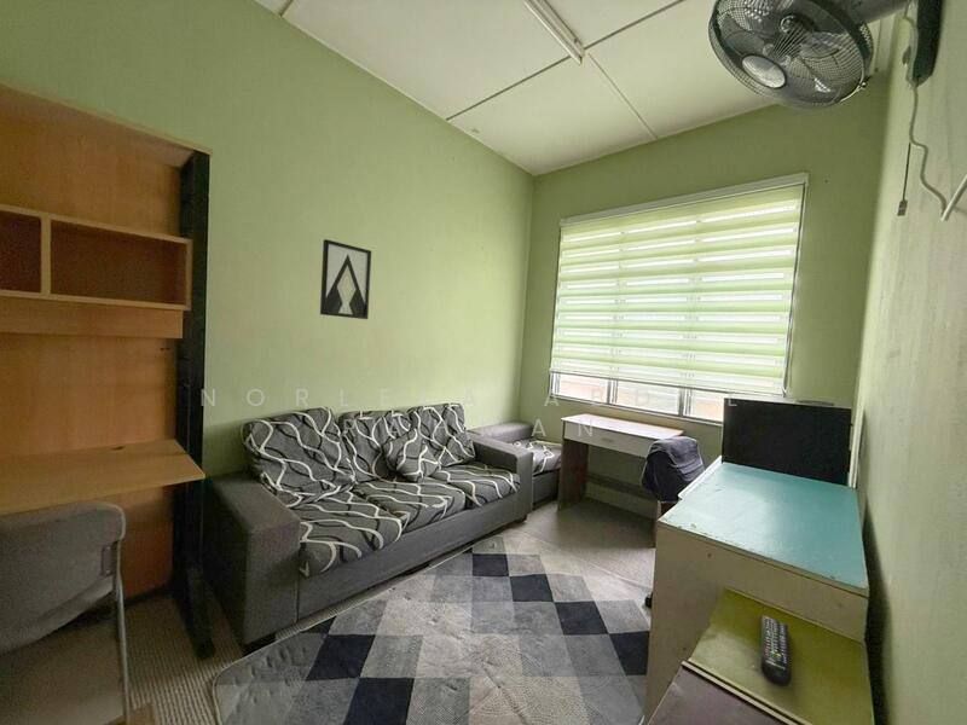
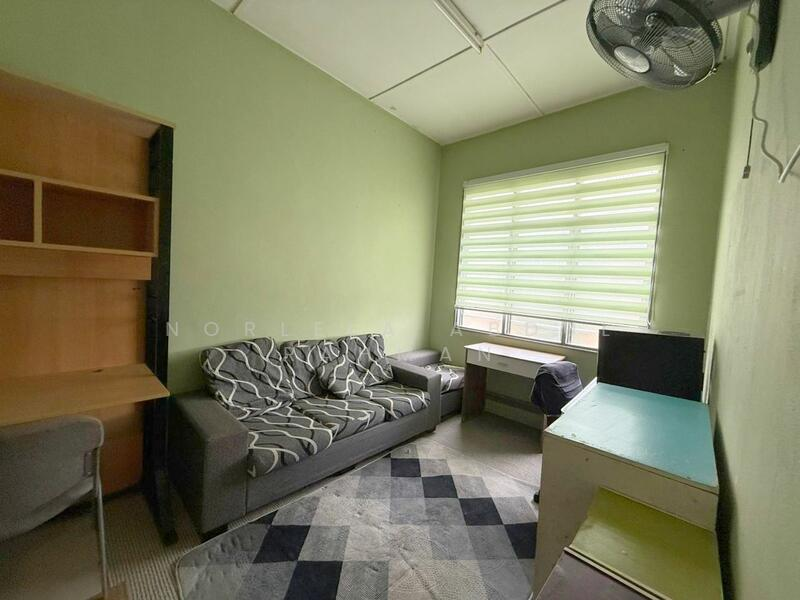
- remote control (775, 645)
- wall art (346, 280)
